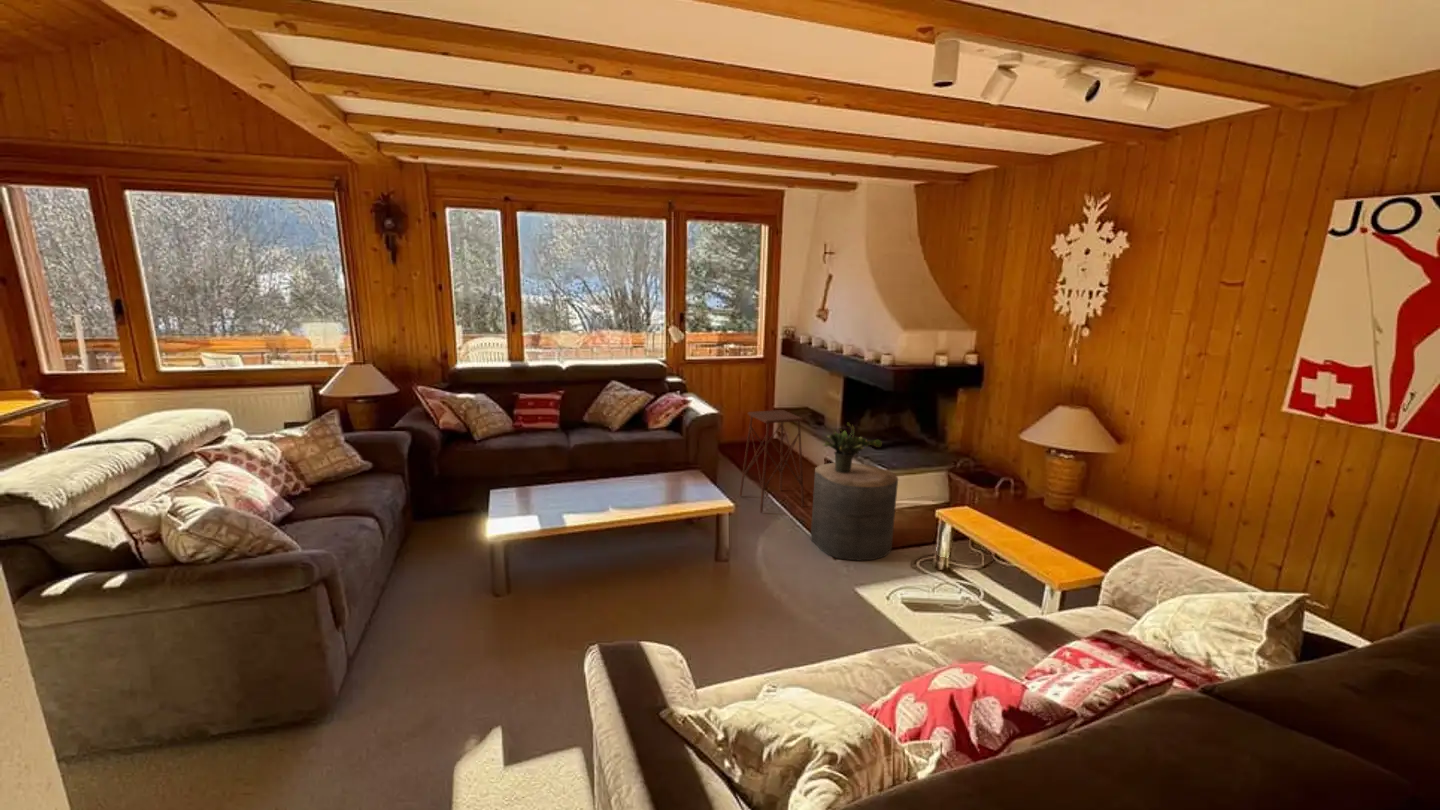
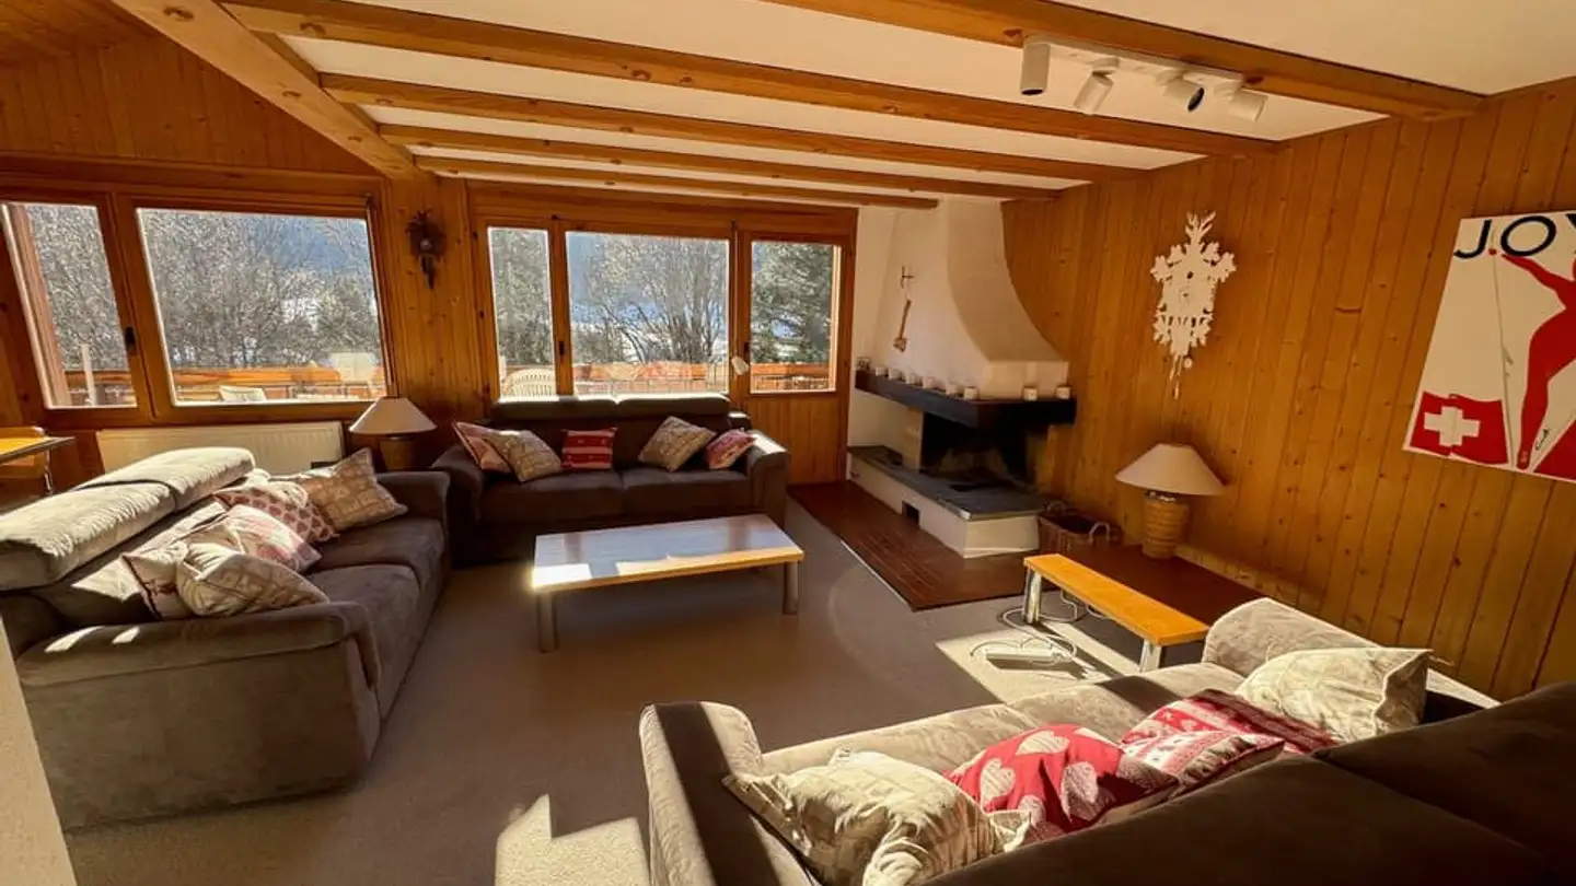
- potted plant (852, 446)
- stool (853, 509)
- side table (773, 459)
